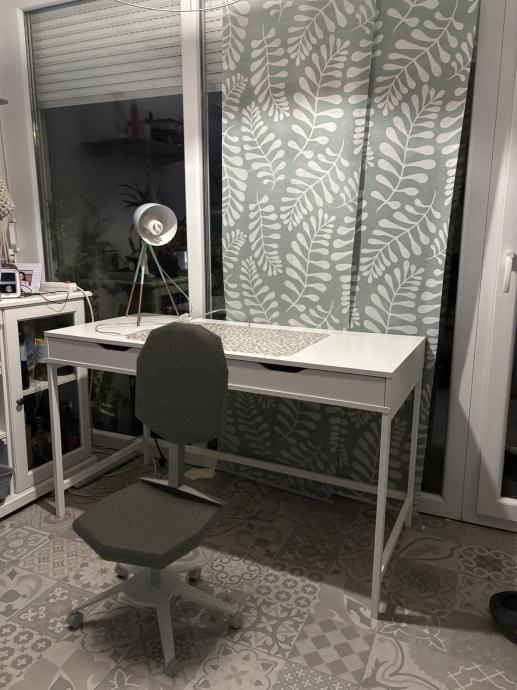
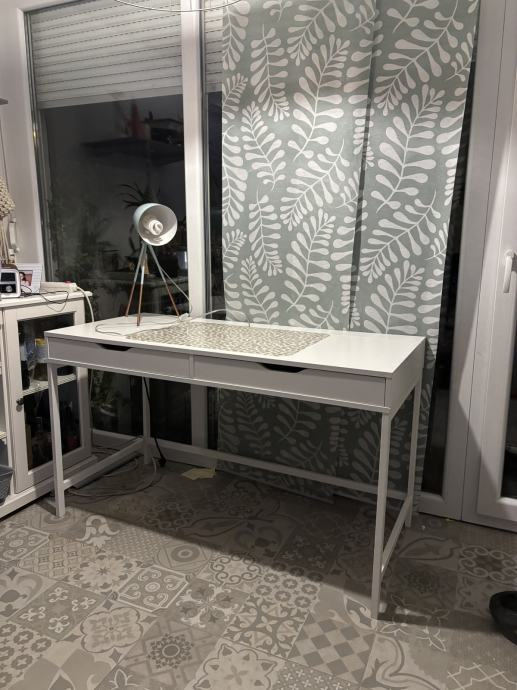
- office chair (154, 480)
